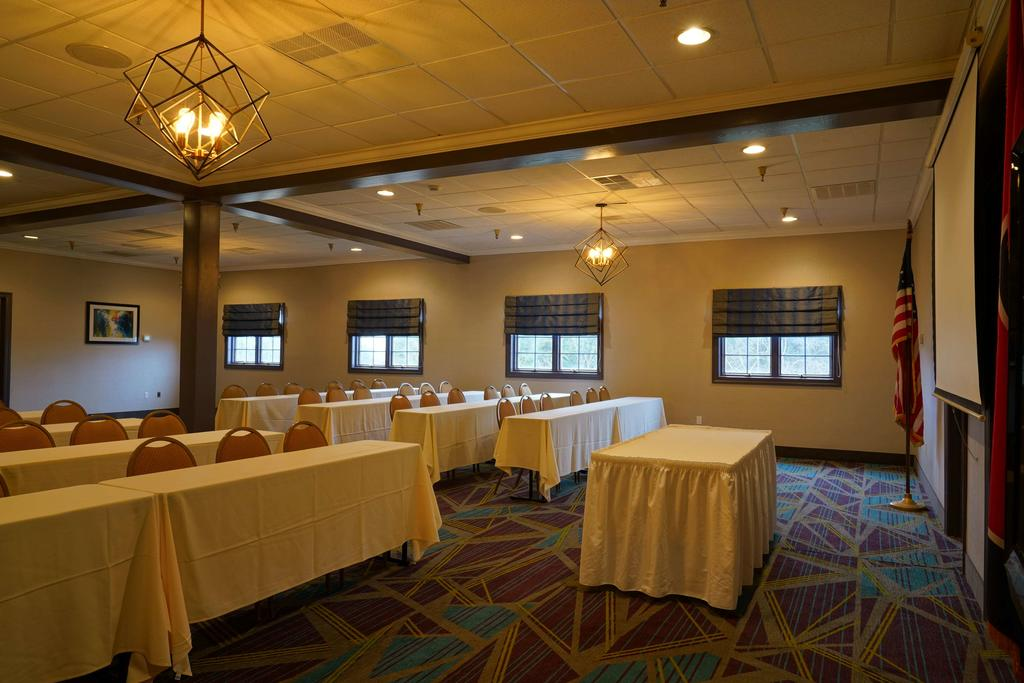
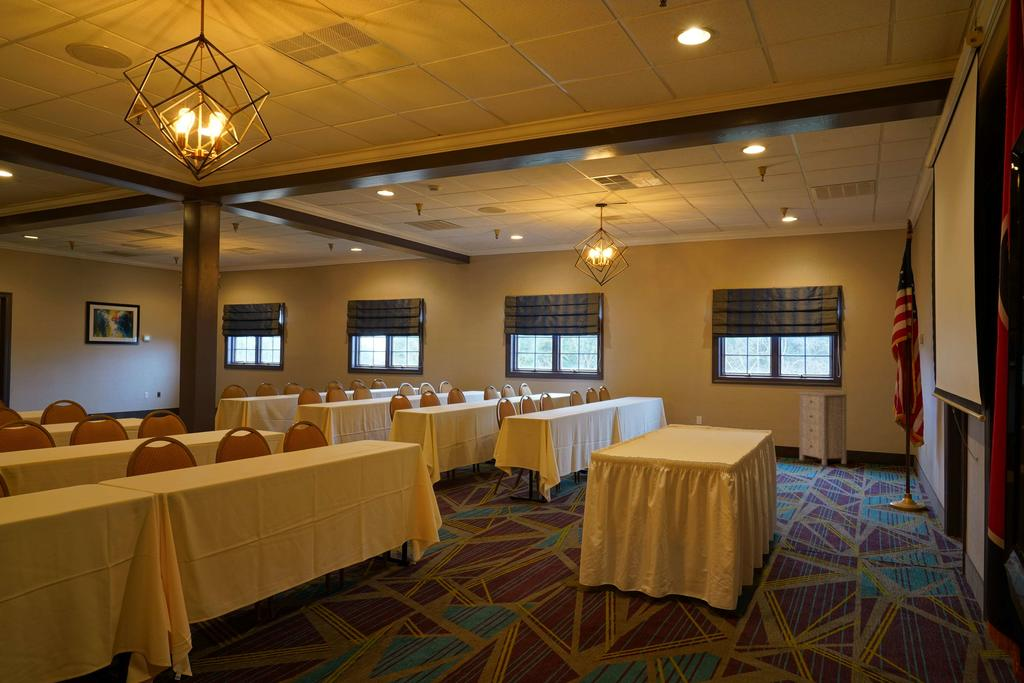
+ storage cabinet (821, 427)
